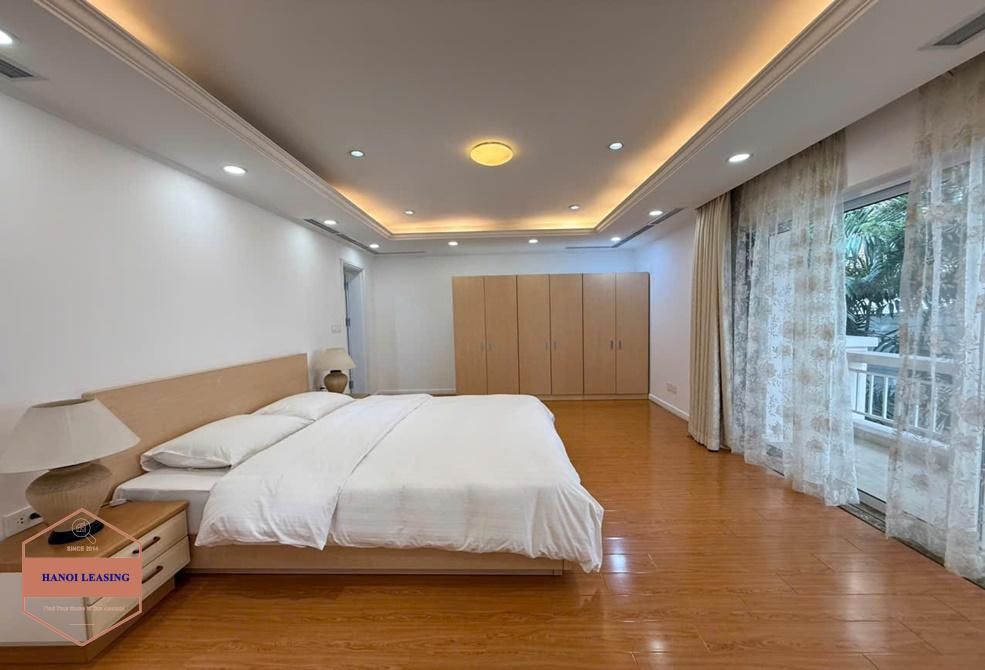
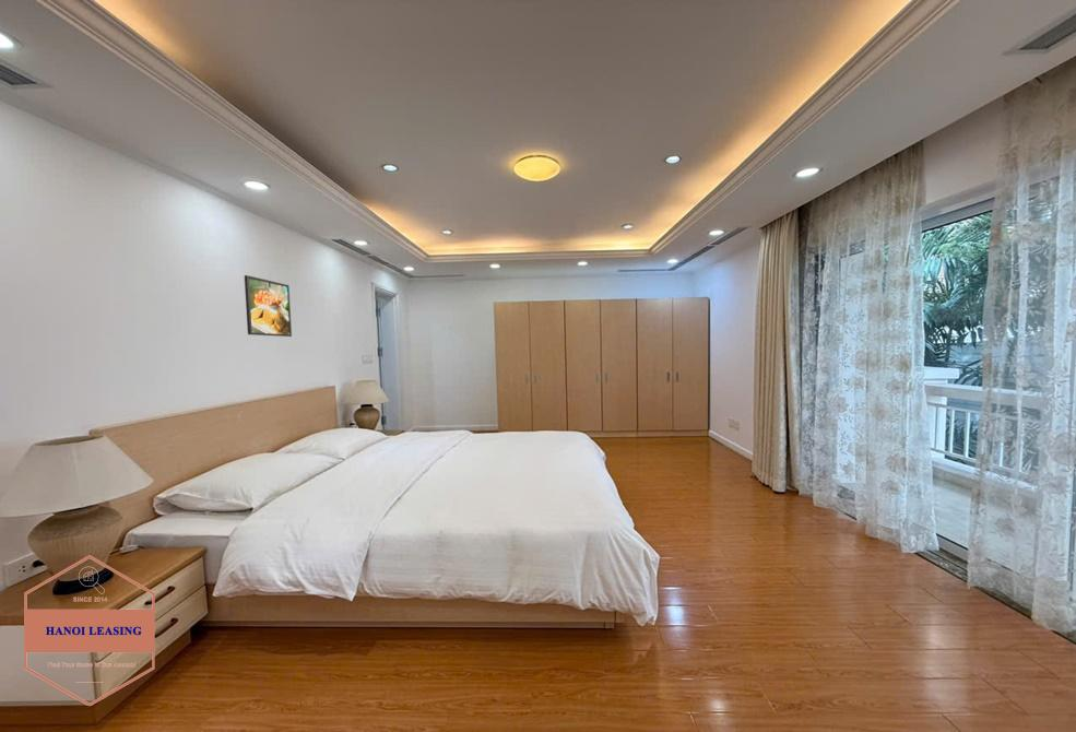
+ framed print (269, 308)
